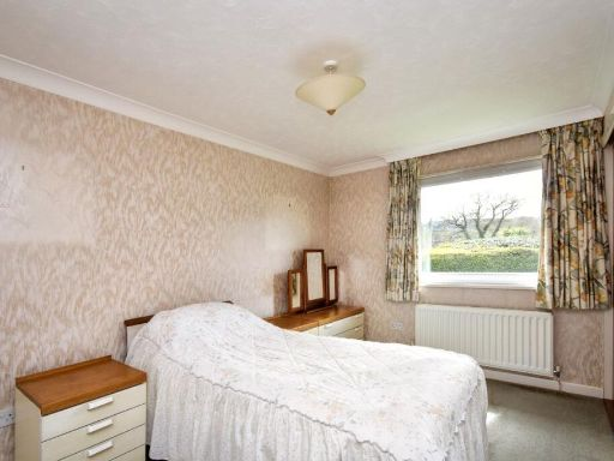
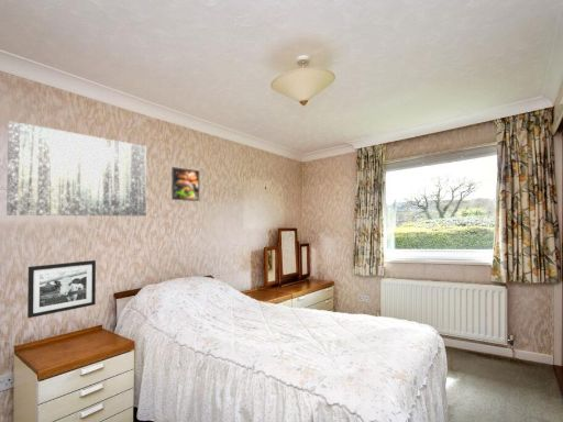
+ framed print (186, 185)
+ wall art (87, 175)
+ picture frame (64, 287)
